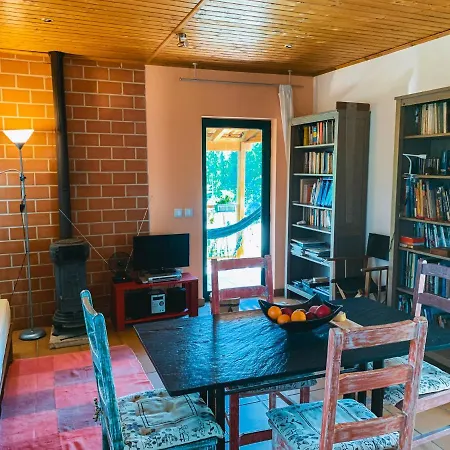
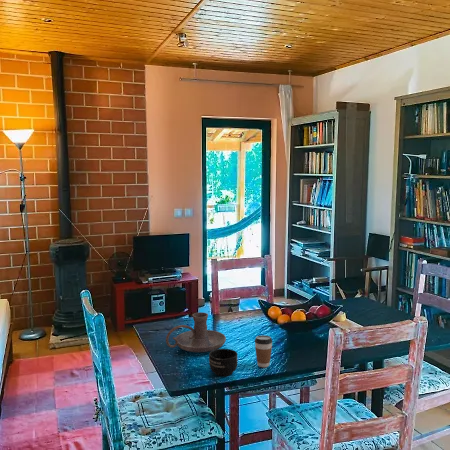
+ coffee cup (263, 351)
+ mug (221, 361)
+ candle holder (195, 331)
